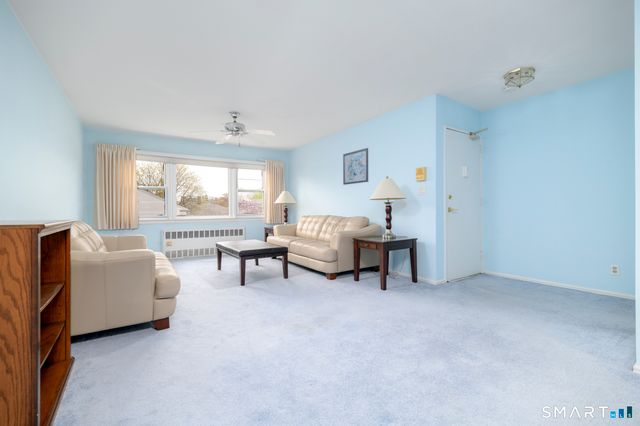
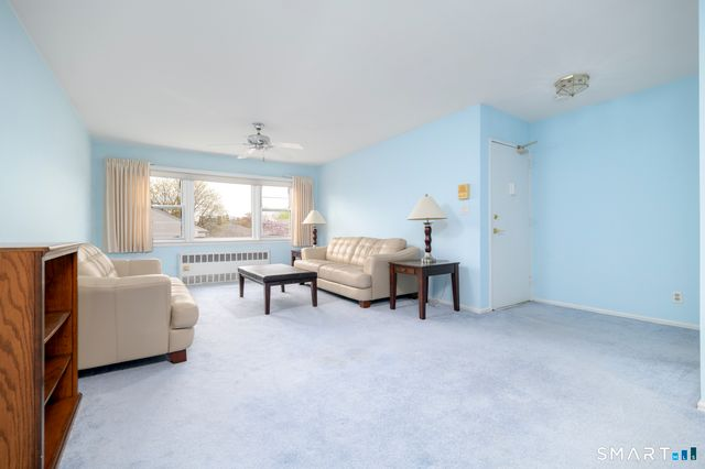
- wall art (355, 167)
